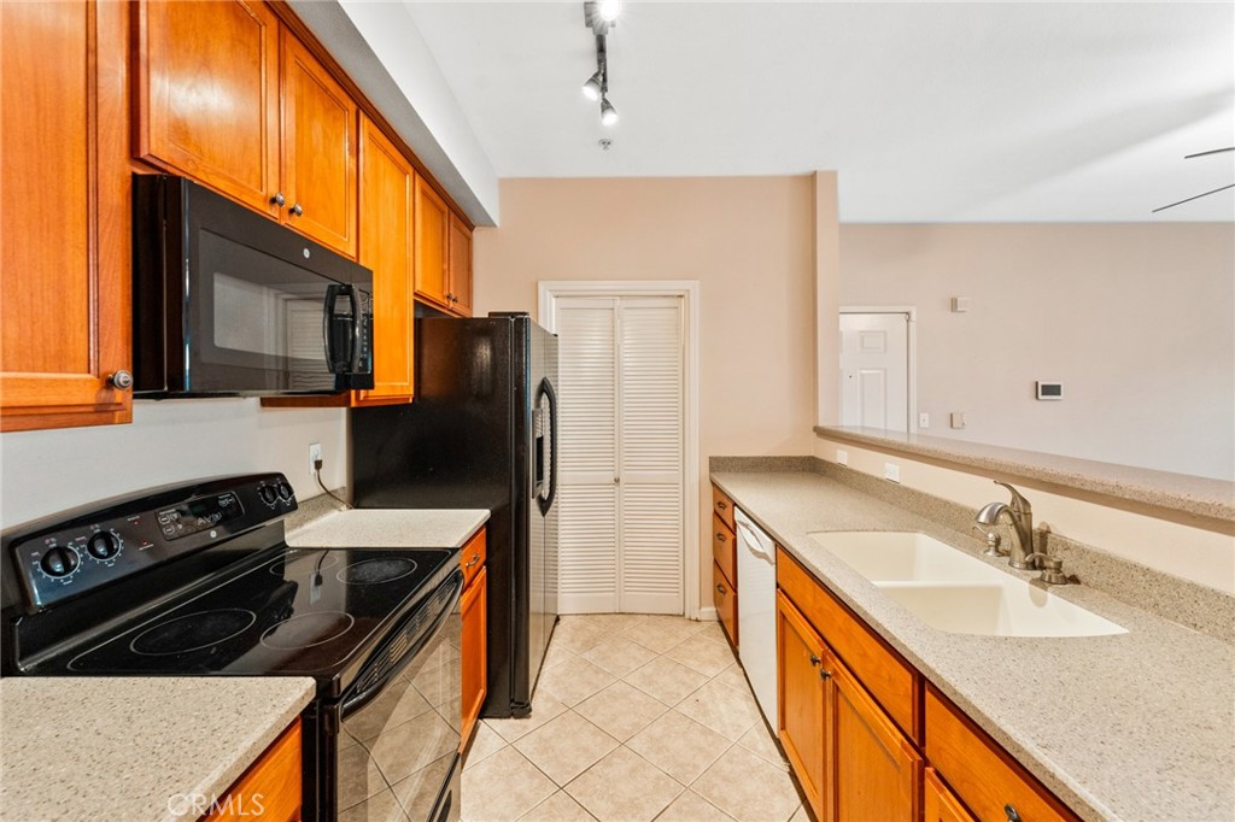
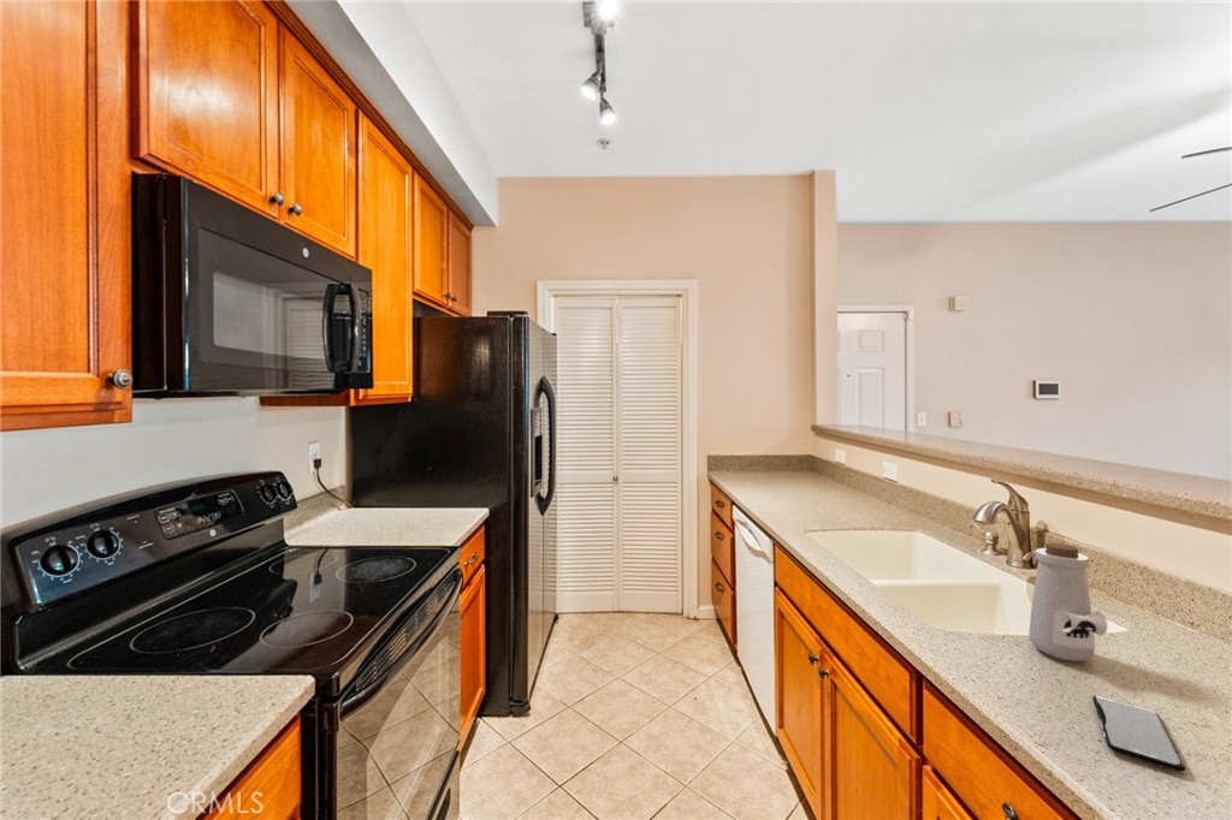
+ smartphone (1133, 730)
+ bottle (1065, 601)
